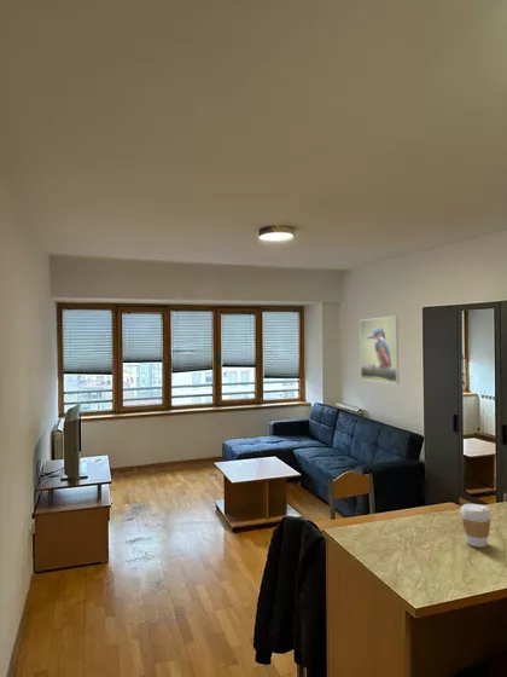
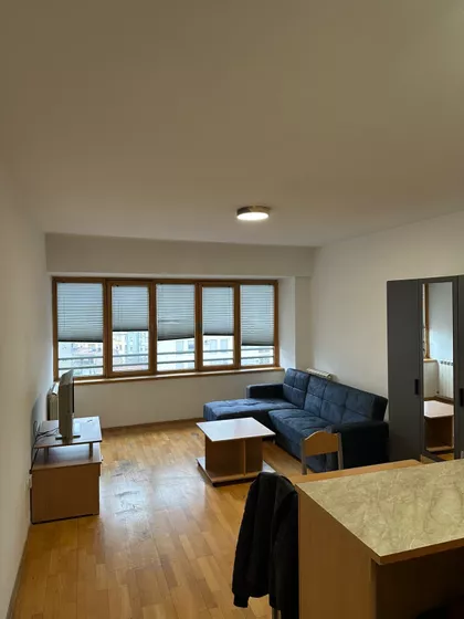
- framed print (378, 349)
- coffee cup (476, 523)
